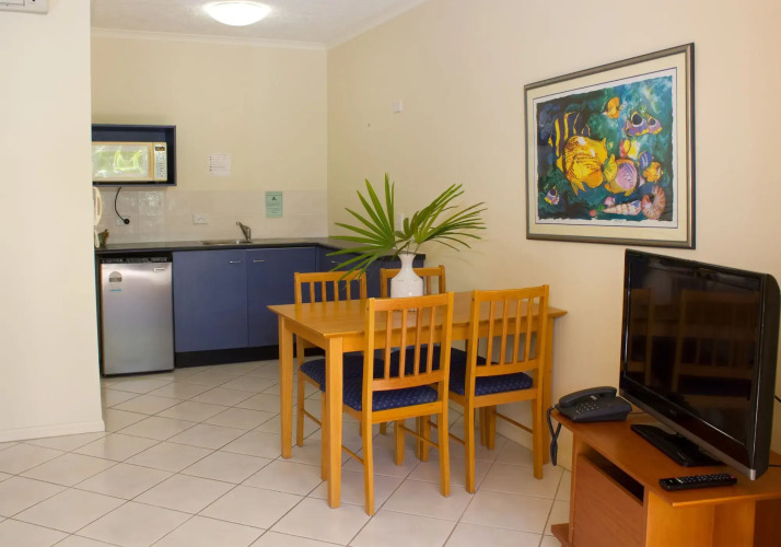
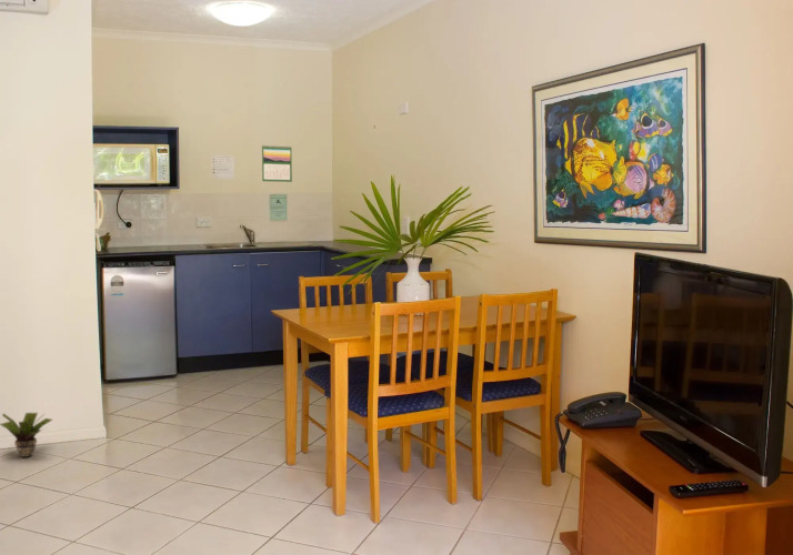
+ calendar (277, 163)
+ potted plant (26, 434)
